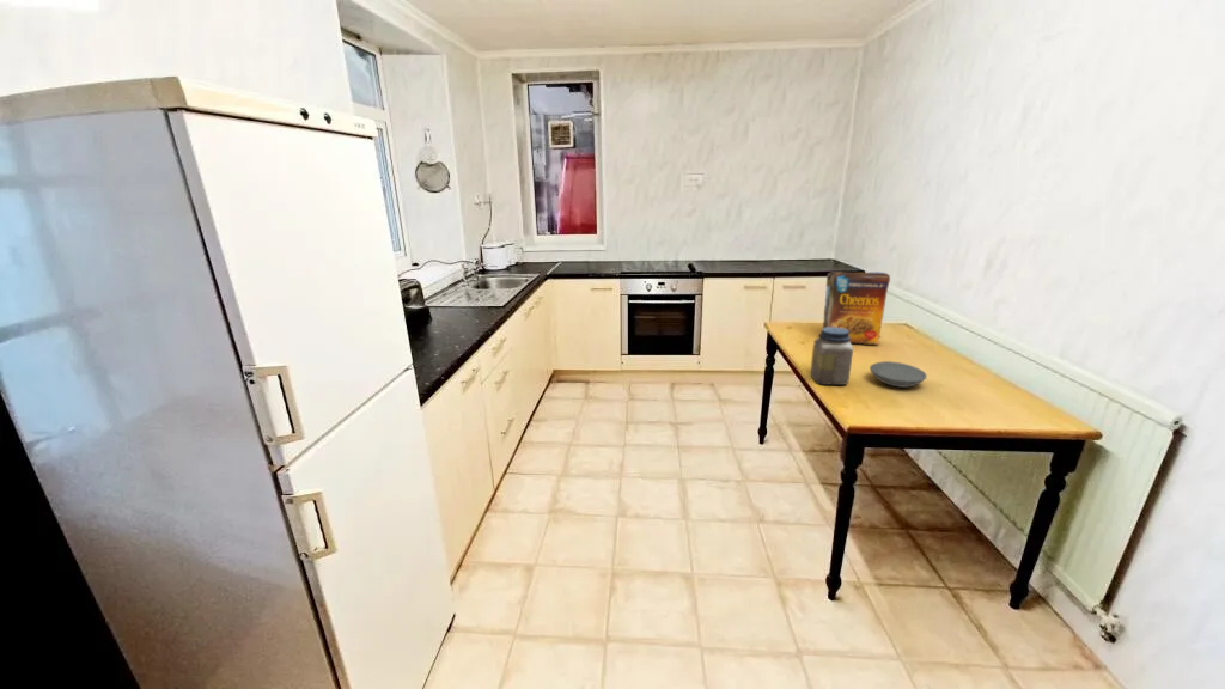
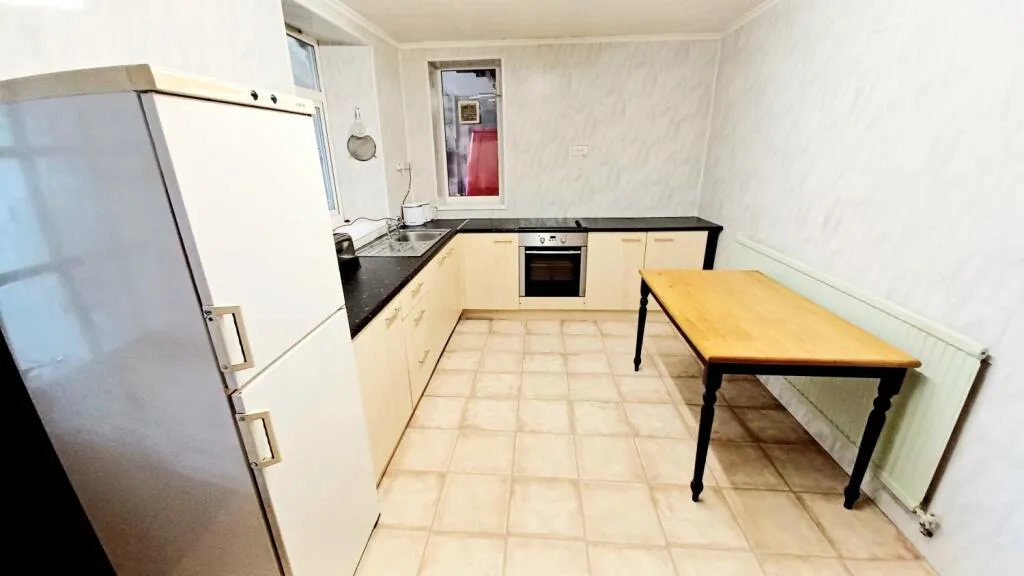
- bowl (896, 376)
- jar (831, 354)
- cereal box (852, 305)
